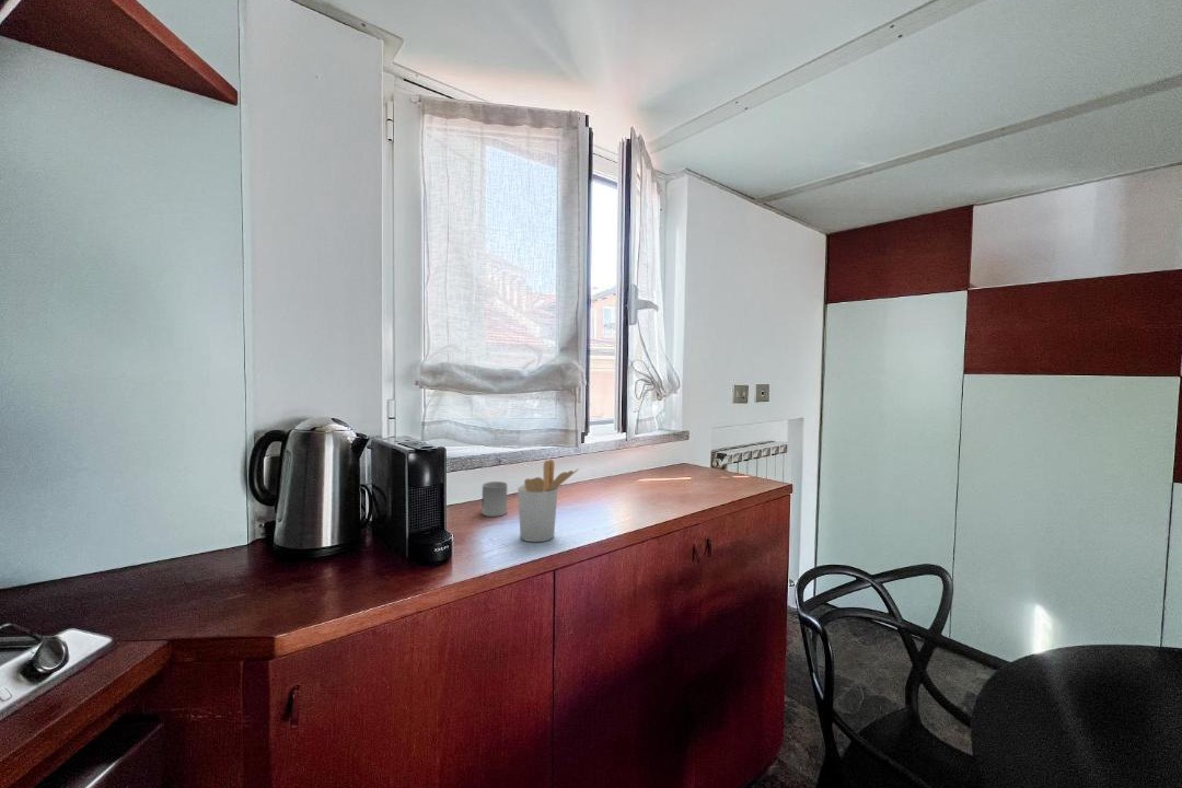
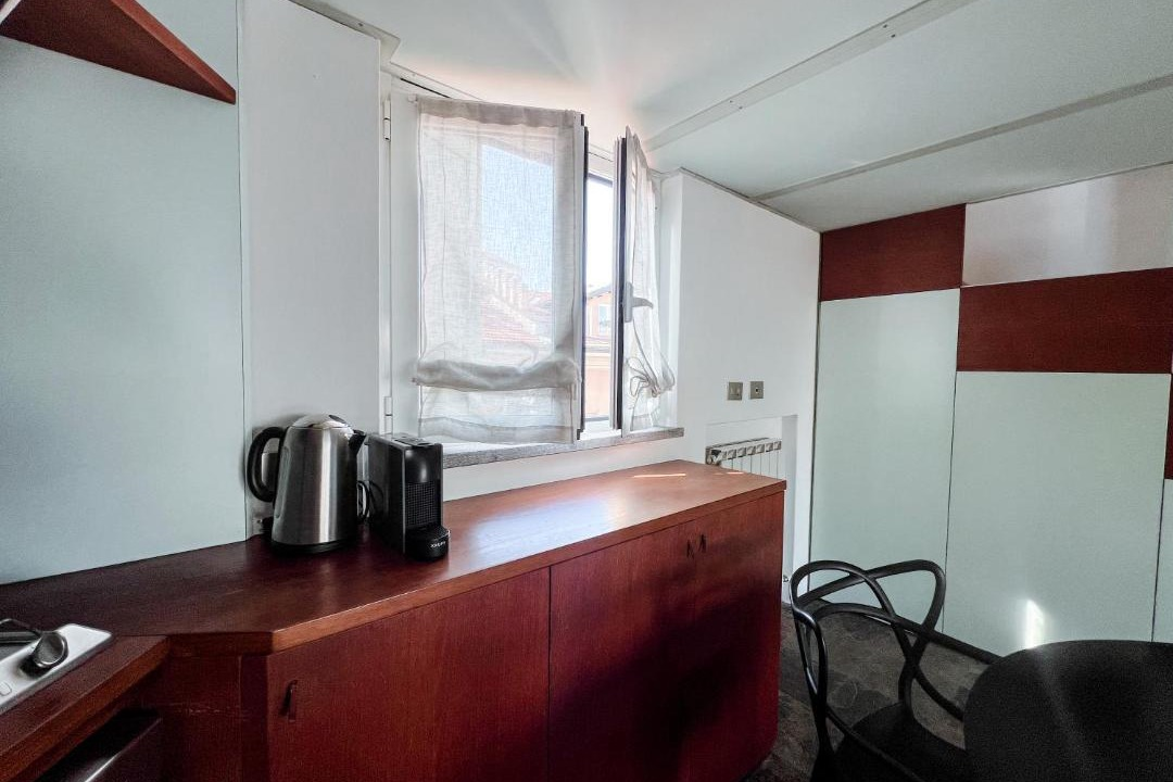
- utensil holder (547, 500)
- cup (496, 497)
